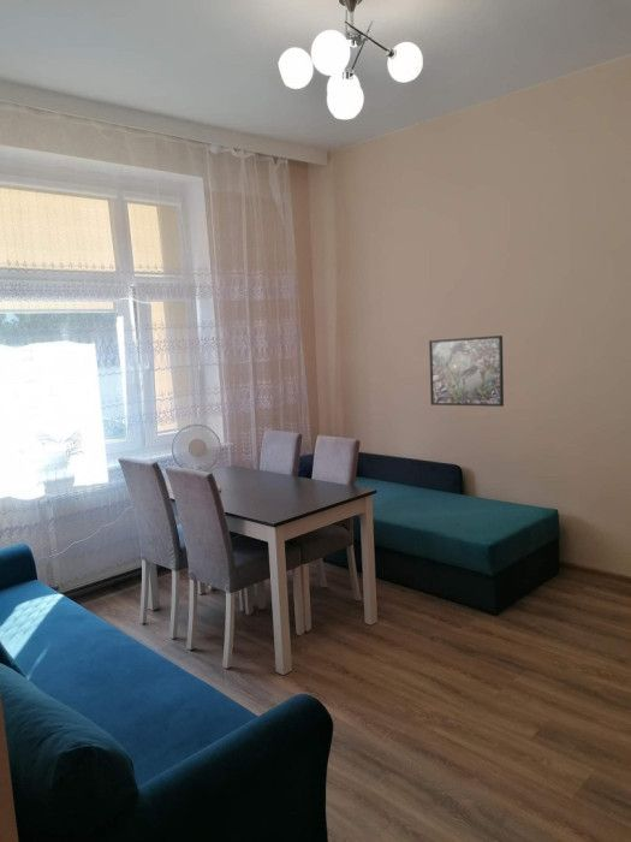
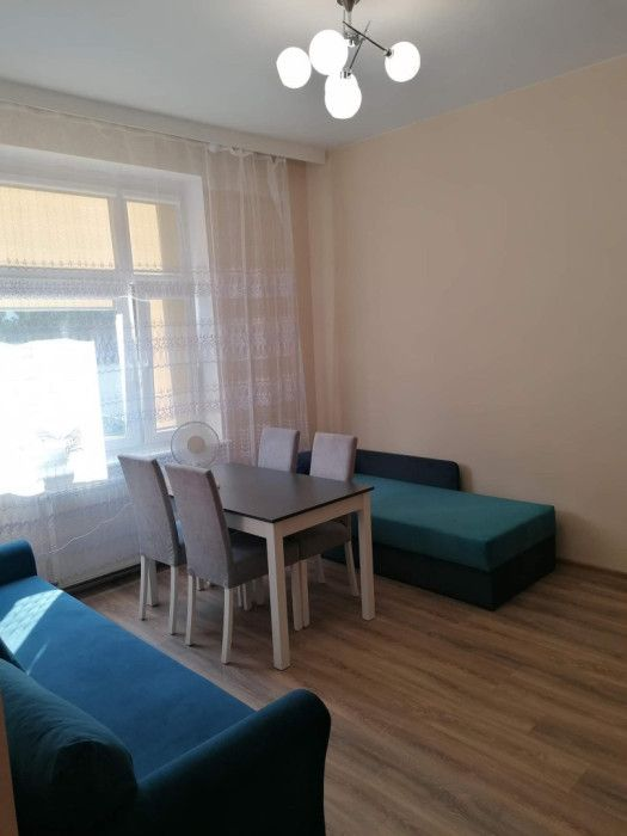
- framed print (464, 372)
